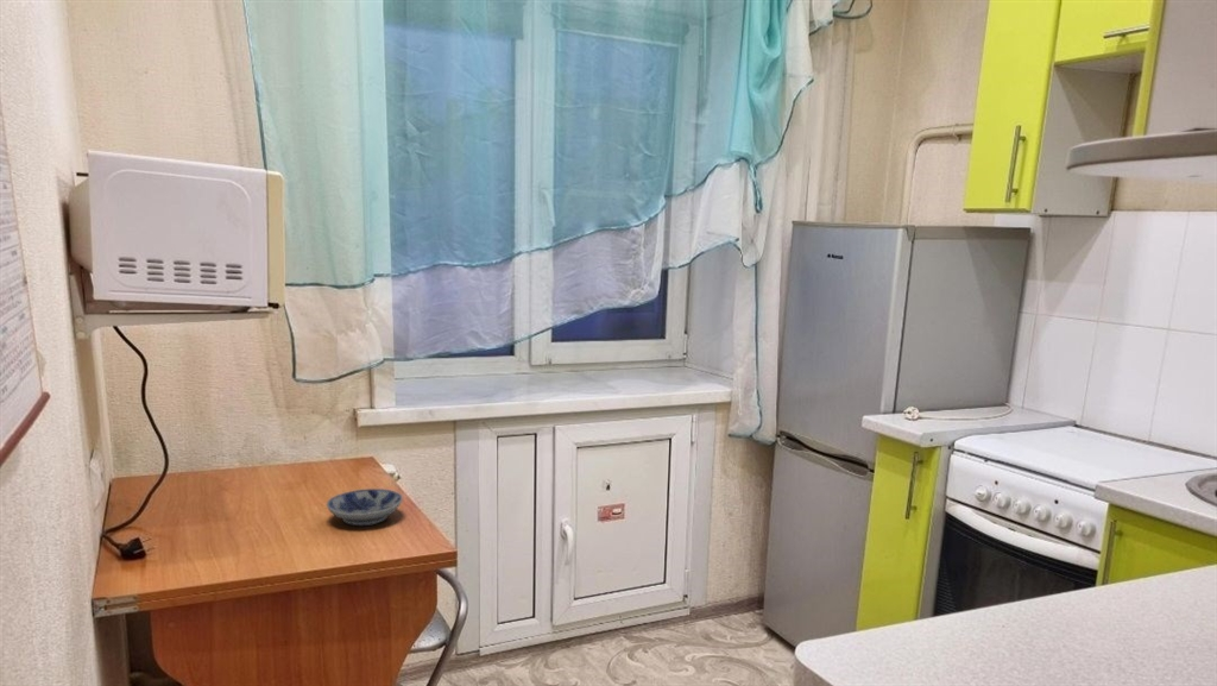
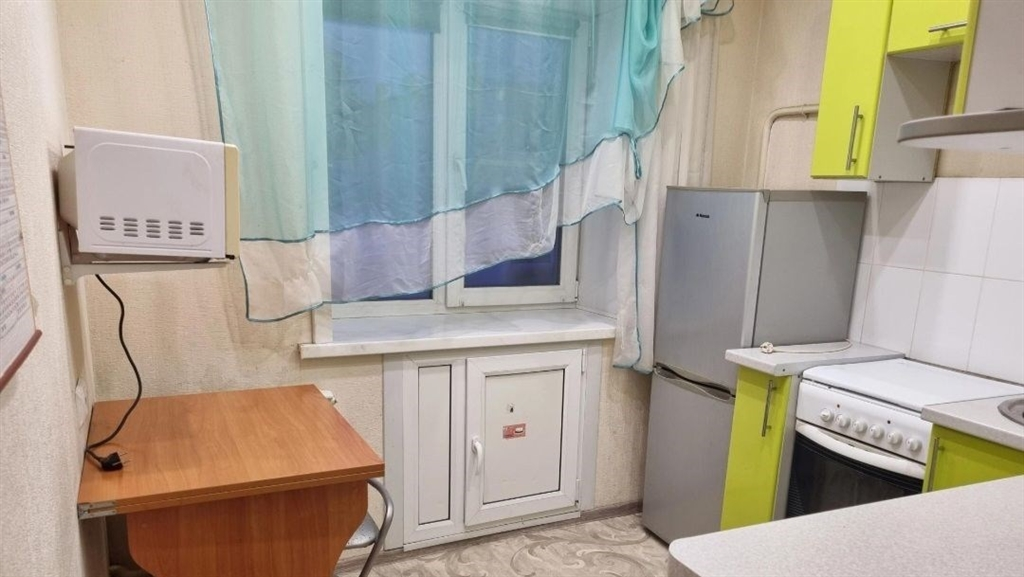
- bowl (365, 508)
